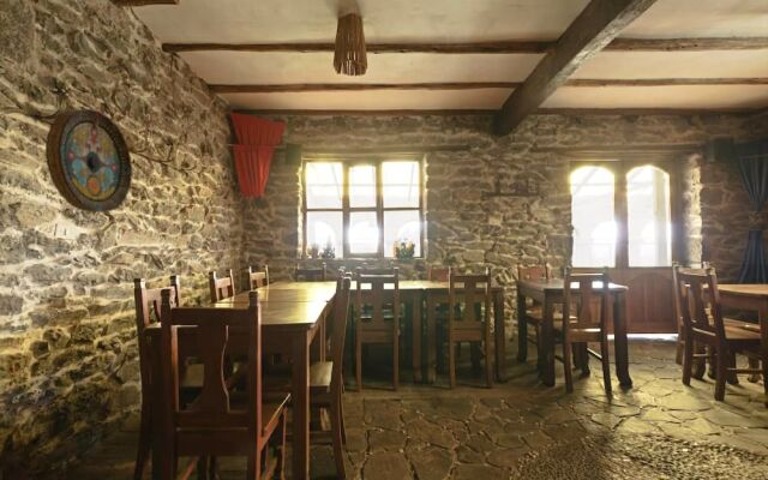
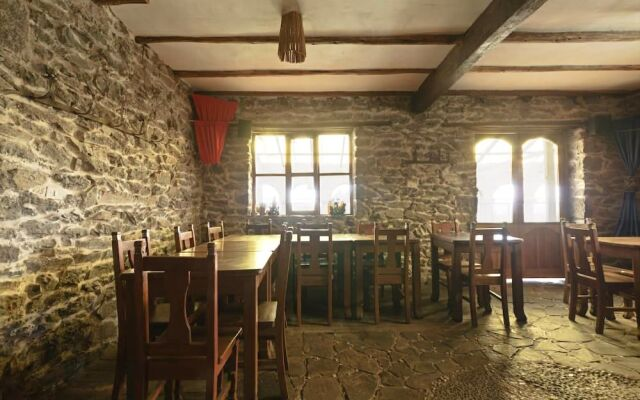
- decorative shield (94, 162)
